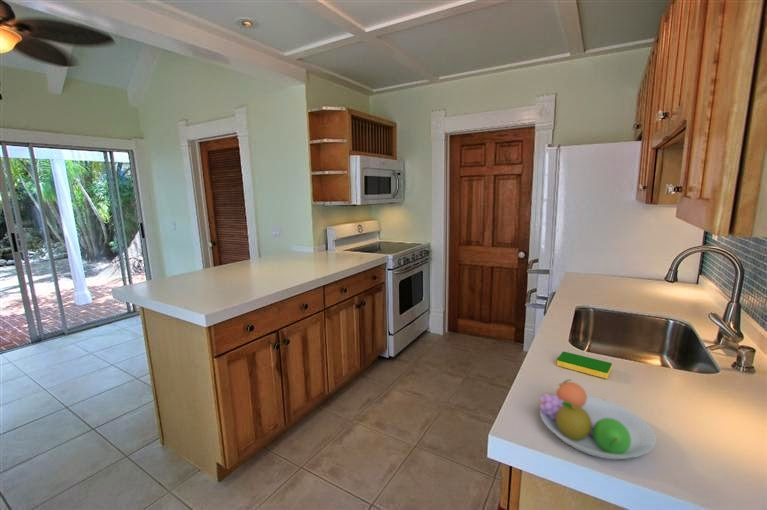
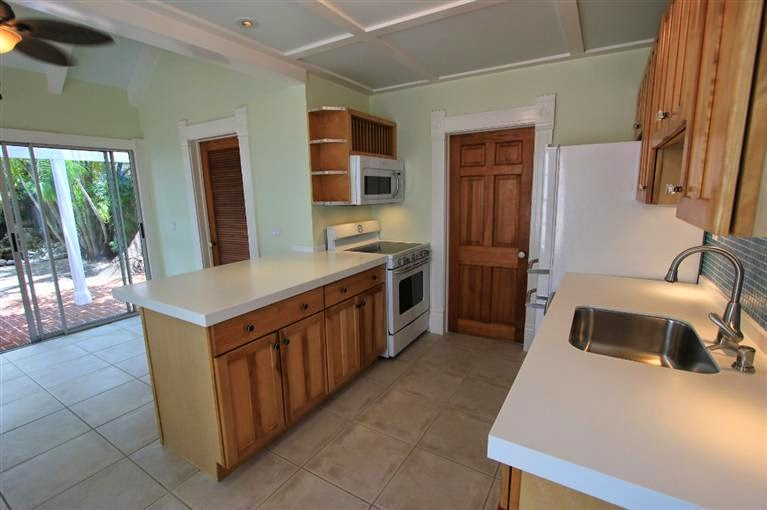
- fruit bowl (594, 414)
- dish sponge (583, 364)
